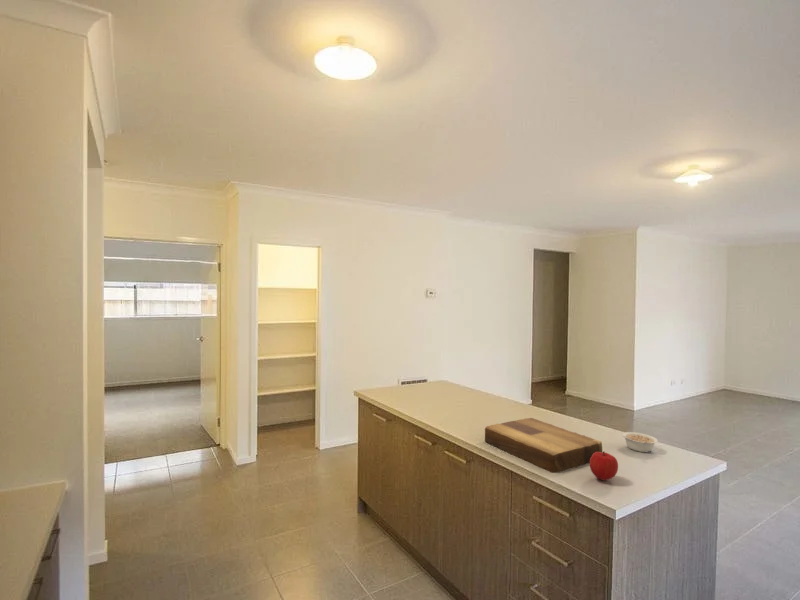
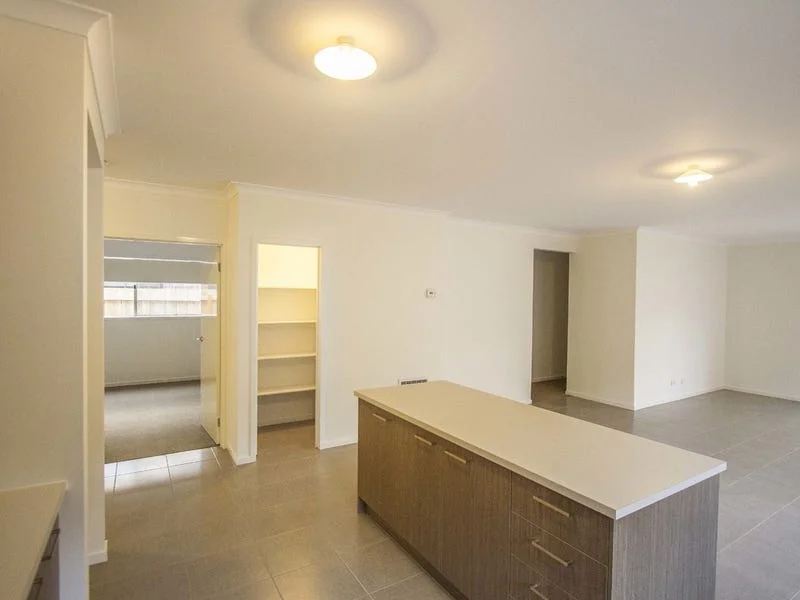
- legume (640, 442)
- fruit (603, 465)
- cutting board (540, 441)
